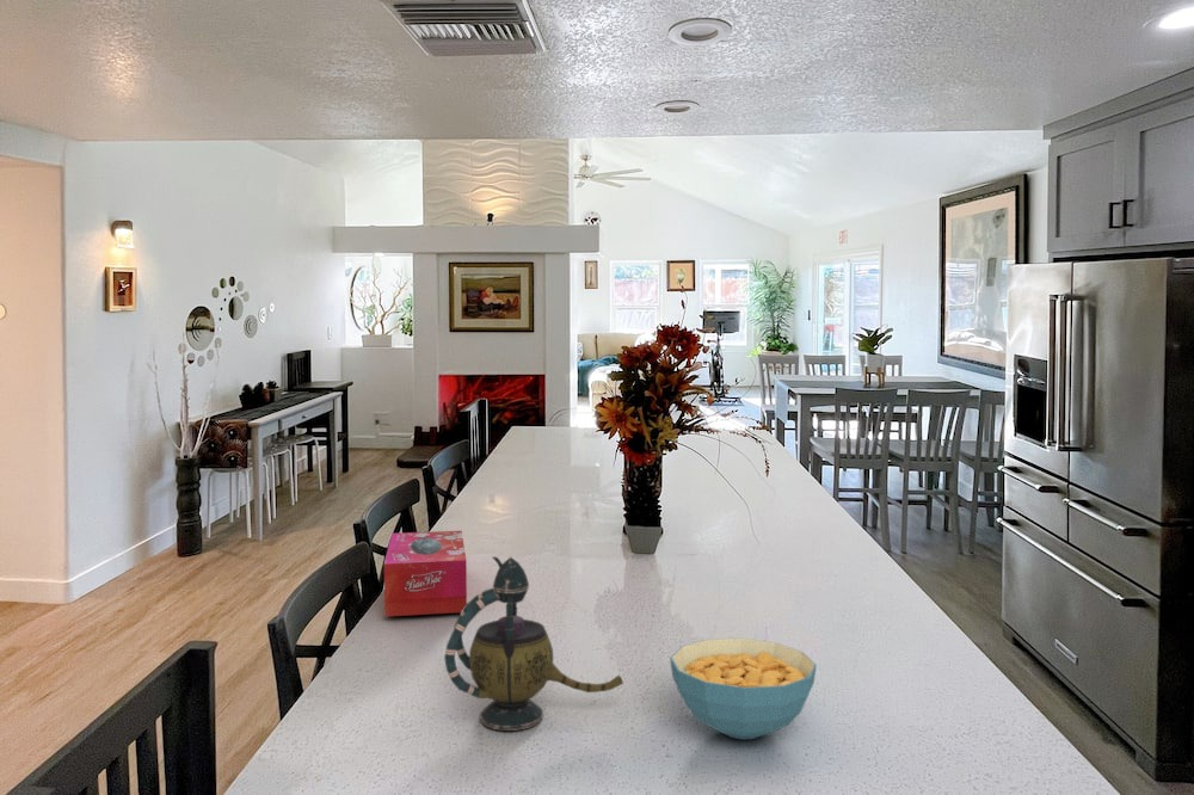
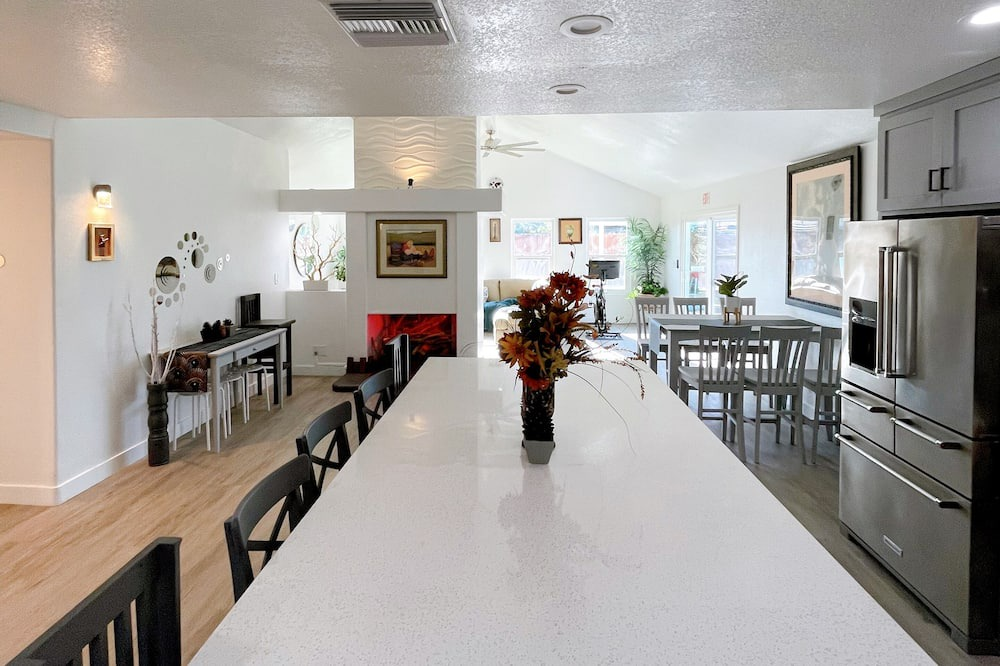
- tissue box (426, 569)
- cereal bowl (741, 695)
- teapot (536, 636)
